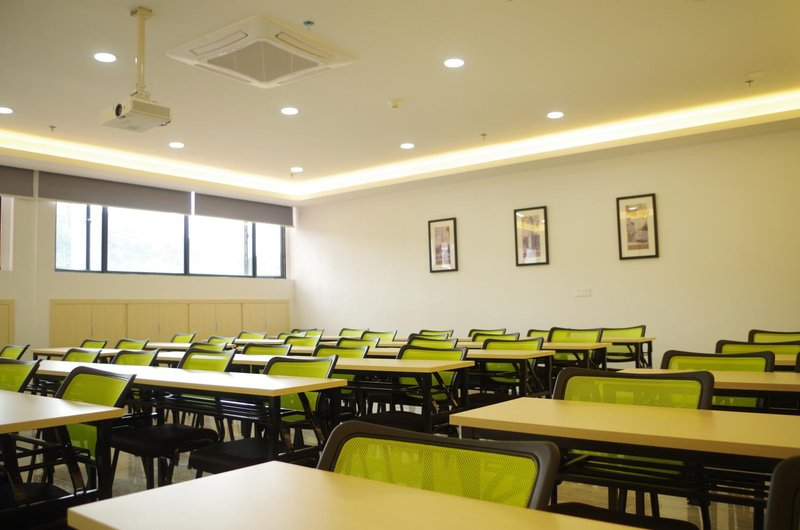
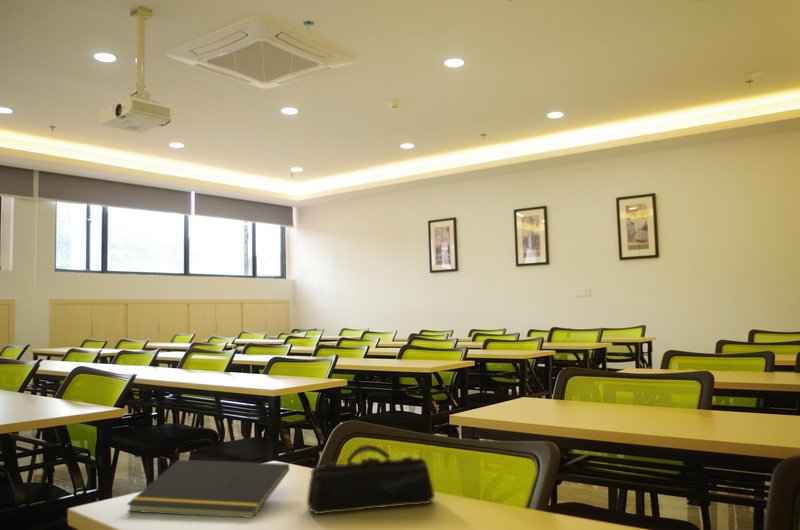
+ pencil case (370, 473)
+ notepad (212, 486)
